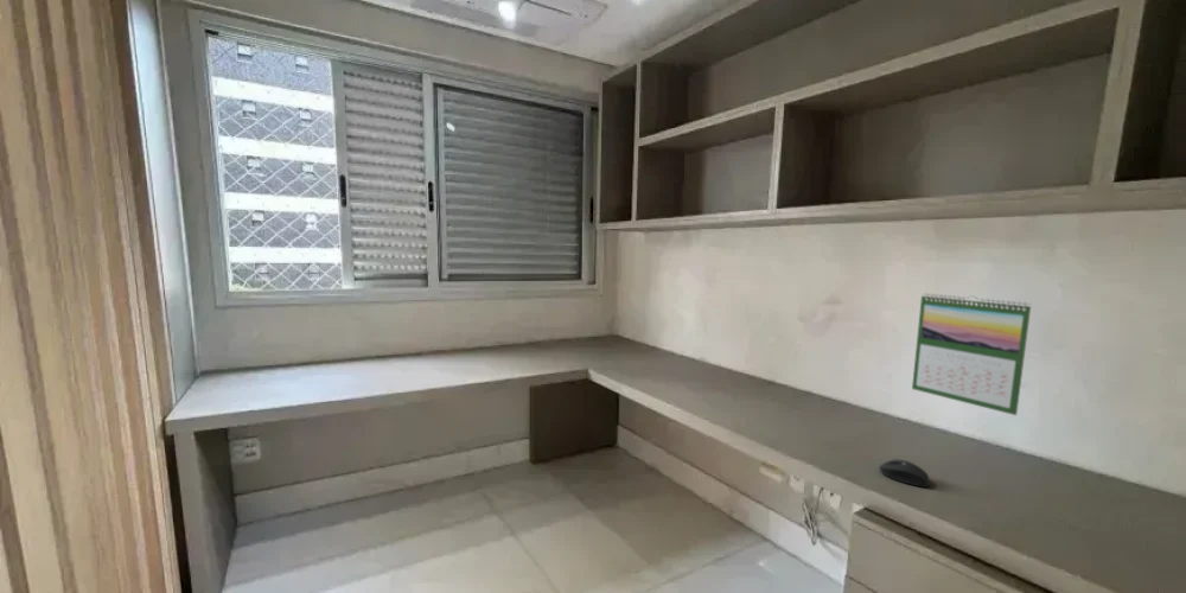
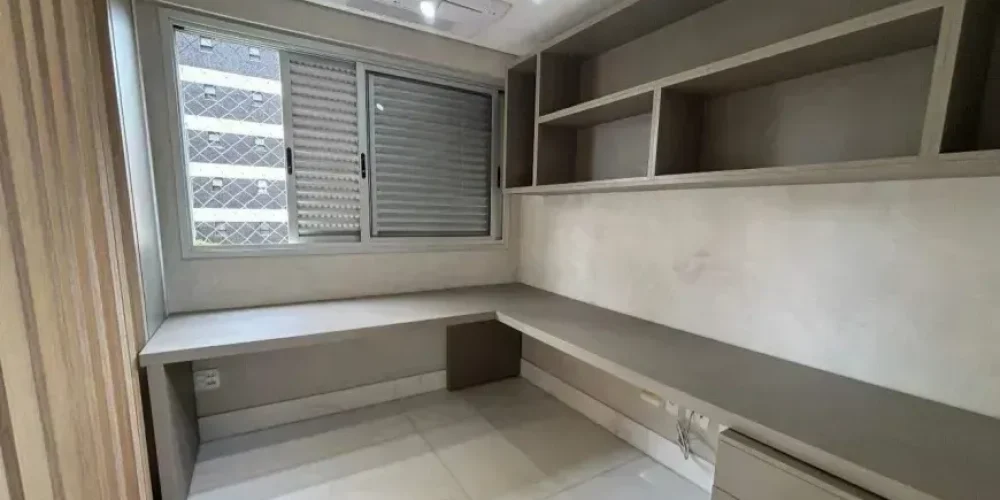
- calendar (965, 349)
- mouse (905, 471)
